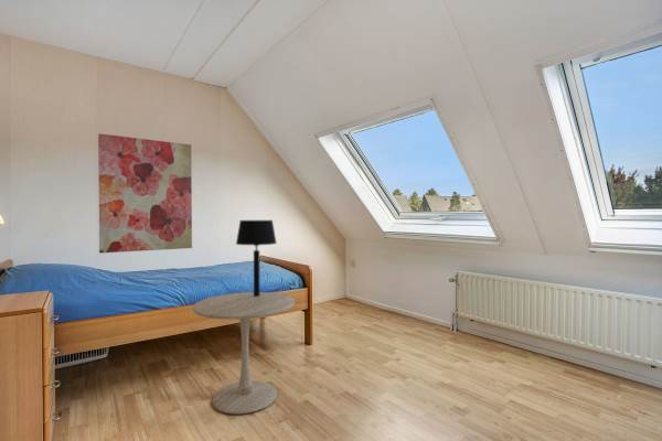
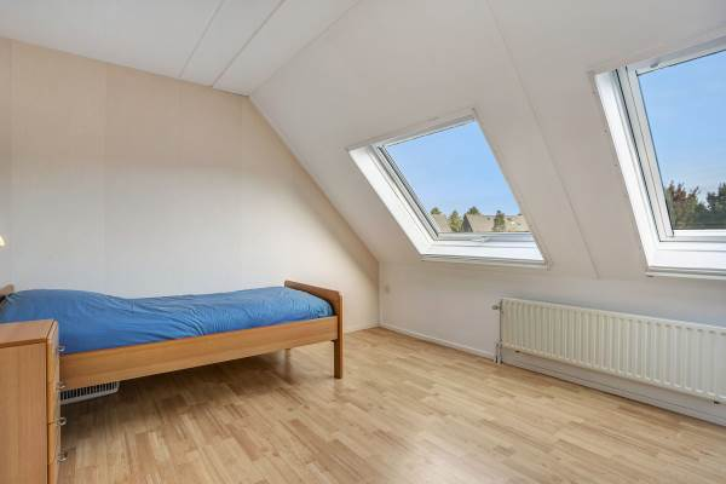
- wall art (148, 195)
- table lamp (256, 257)
- side table (245, 349)
